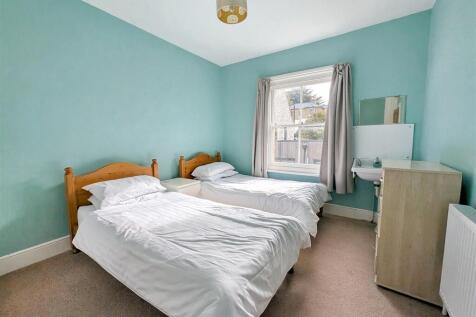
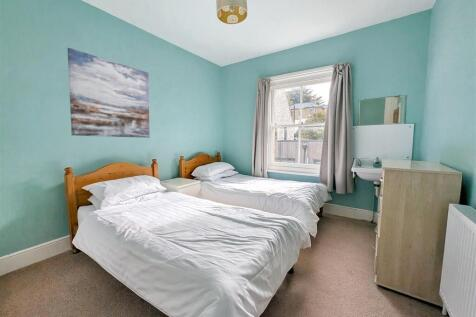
+ wall art (114, 100)
